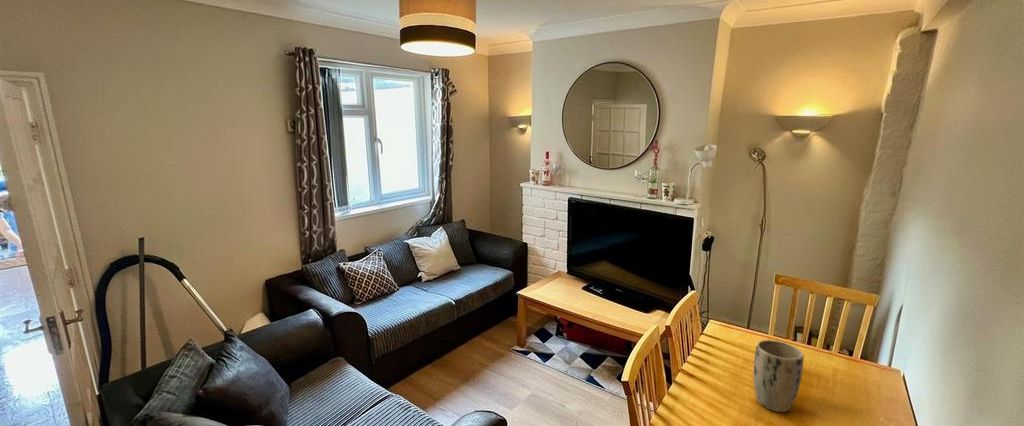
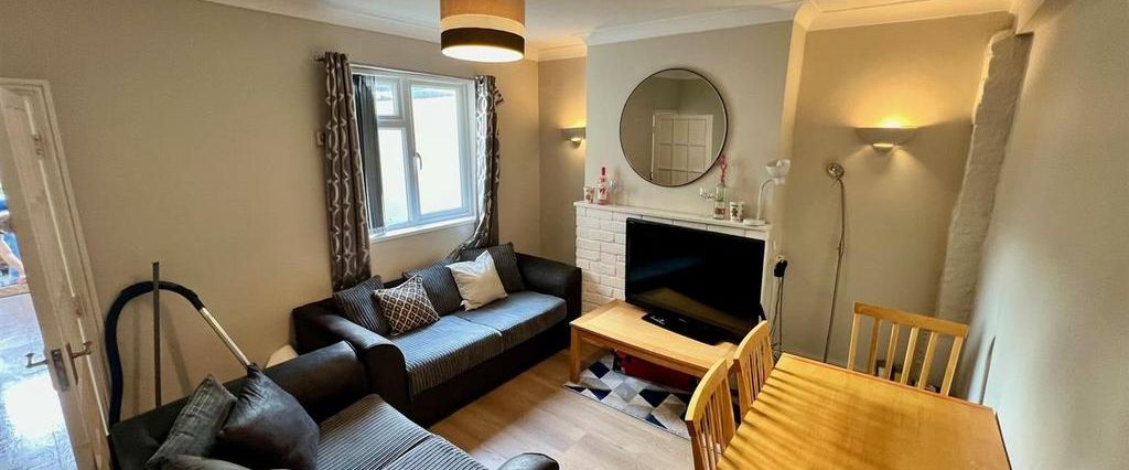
- plant pot (776, 376)
